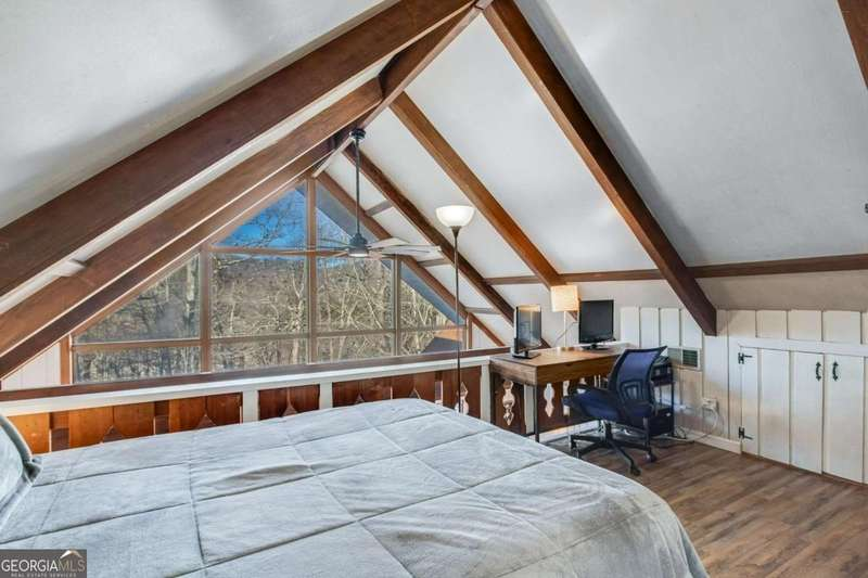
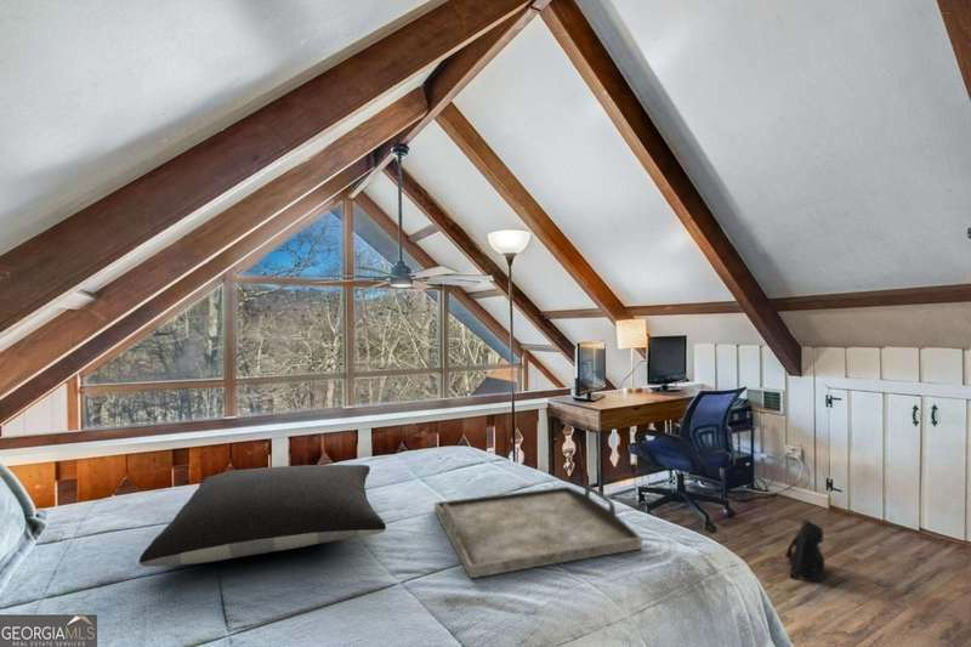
+ serving tray (528, 513)
+ backpack (801, 543)
+ pillow (282, 504)
